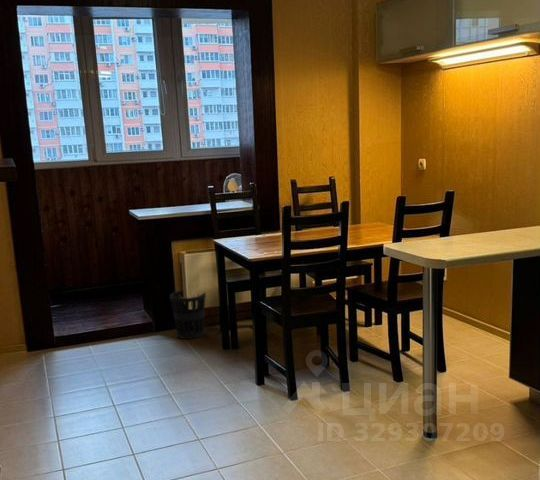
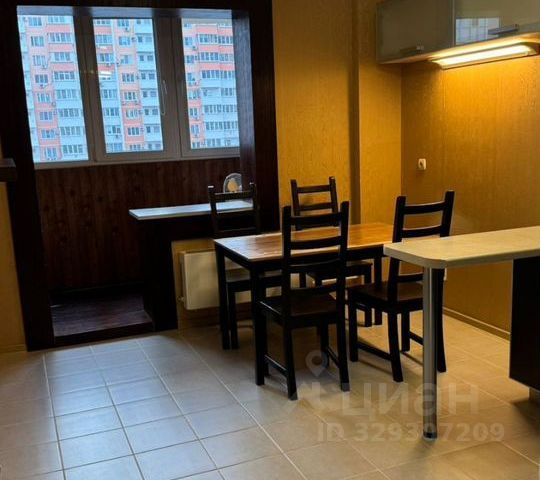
- wastebasket (189, 314)
